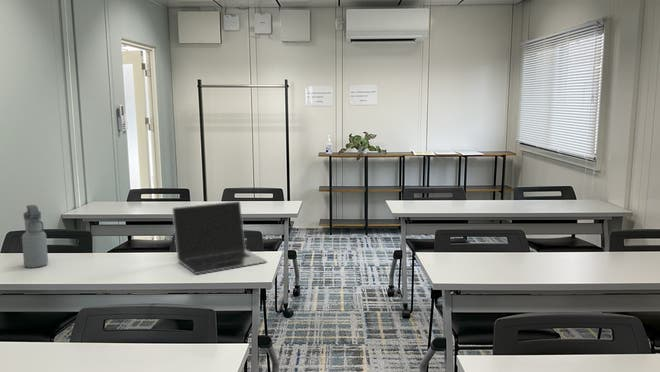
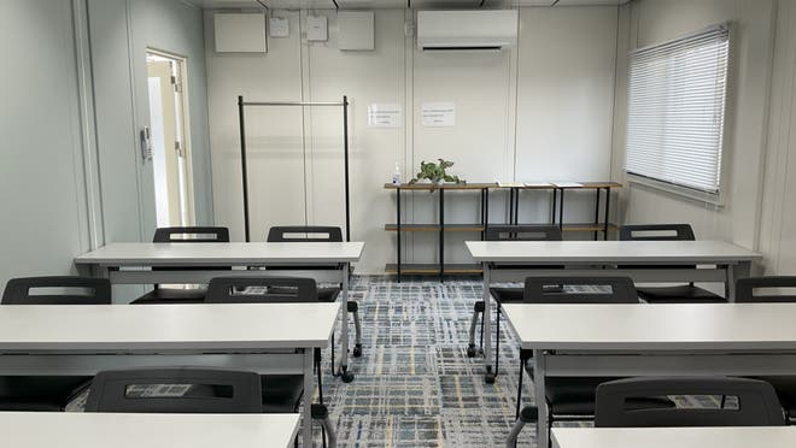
- laptop (219, 234)
- water bottle (34, 235)
